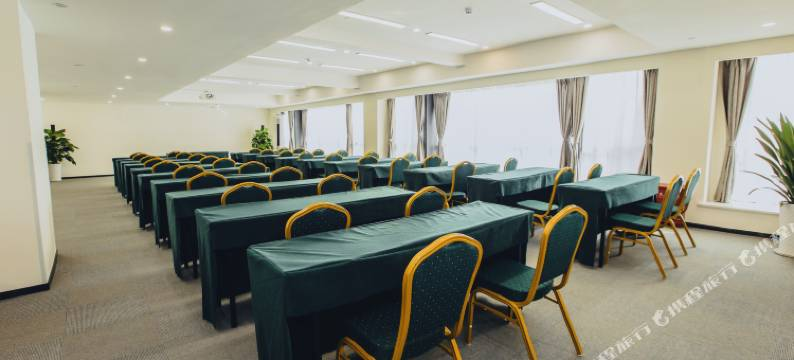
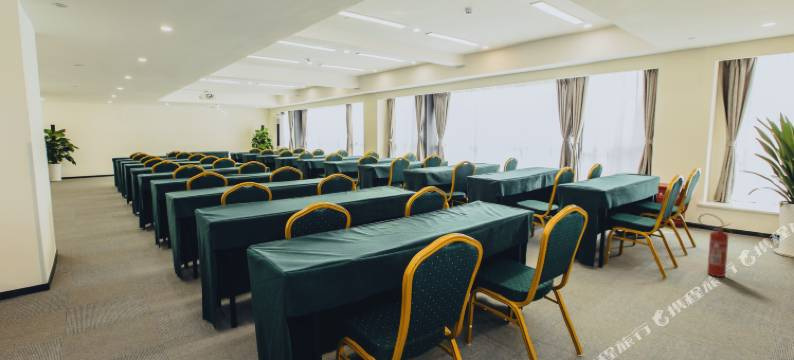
+ fire extinguisher (713, 244)
